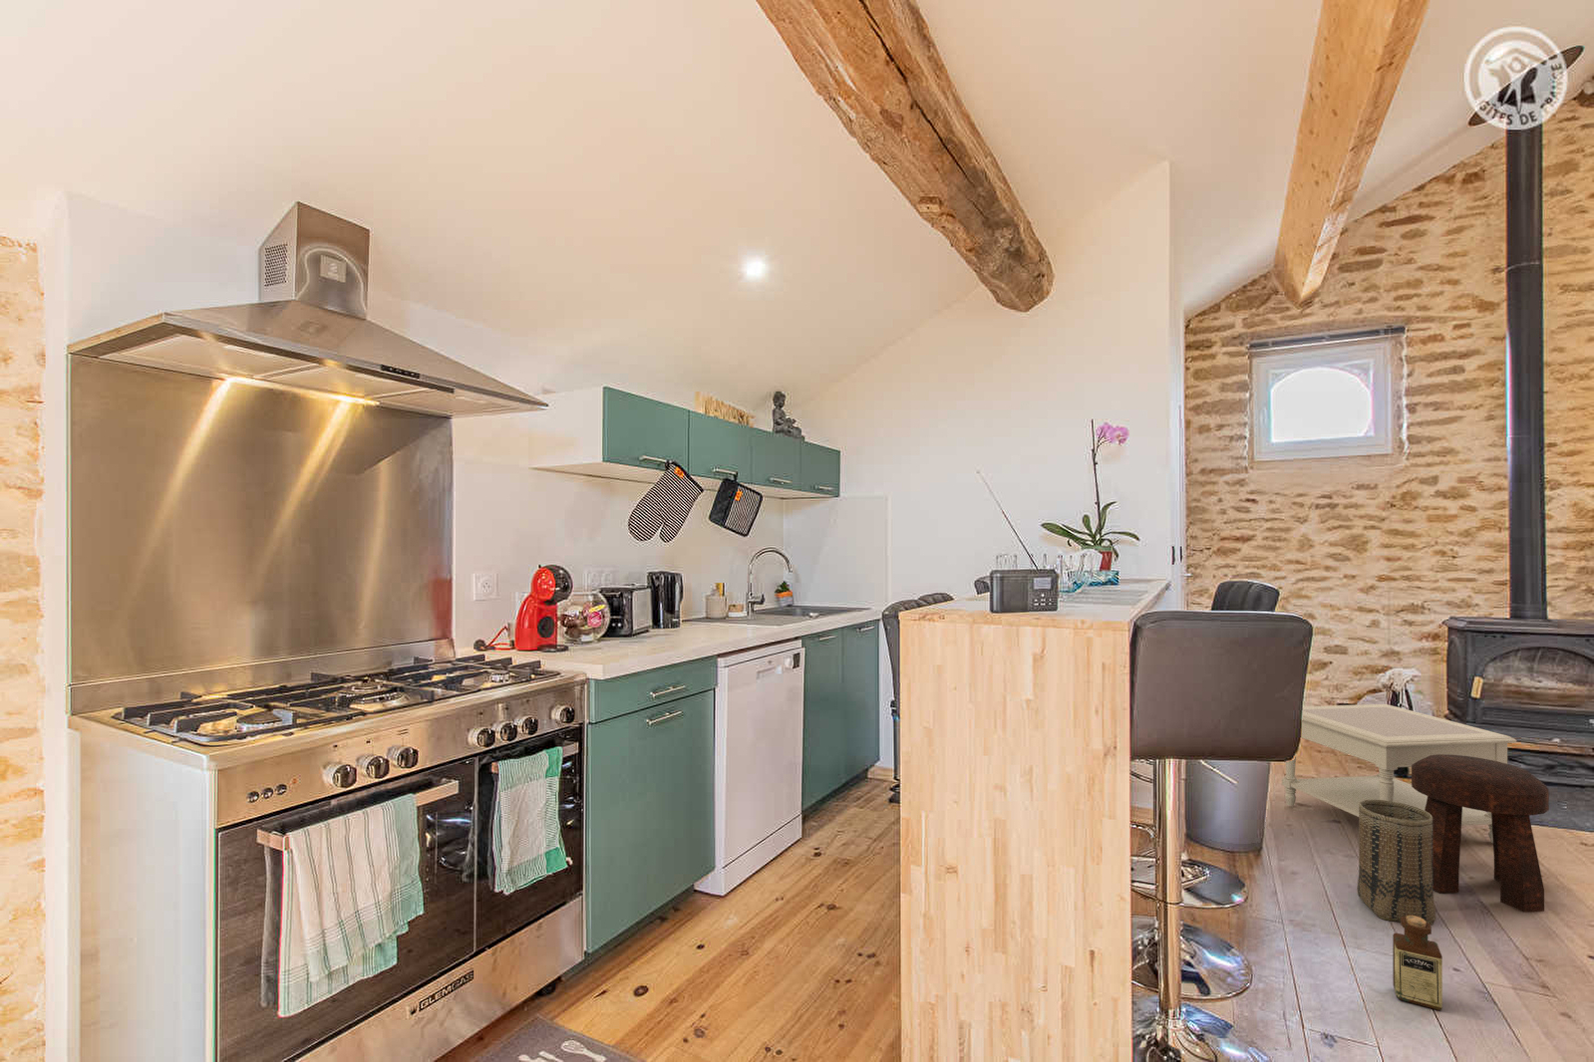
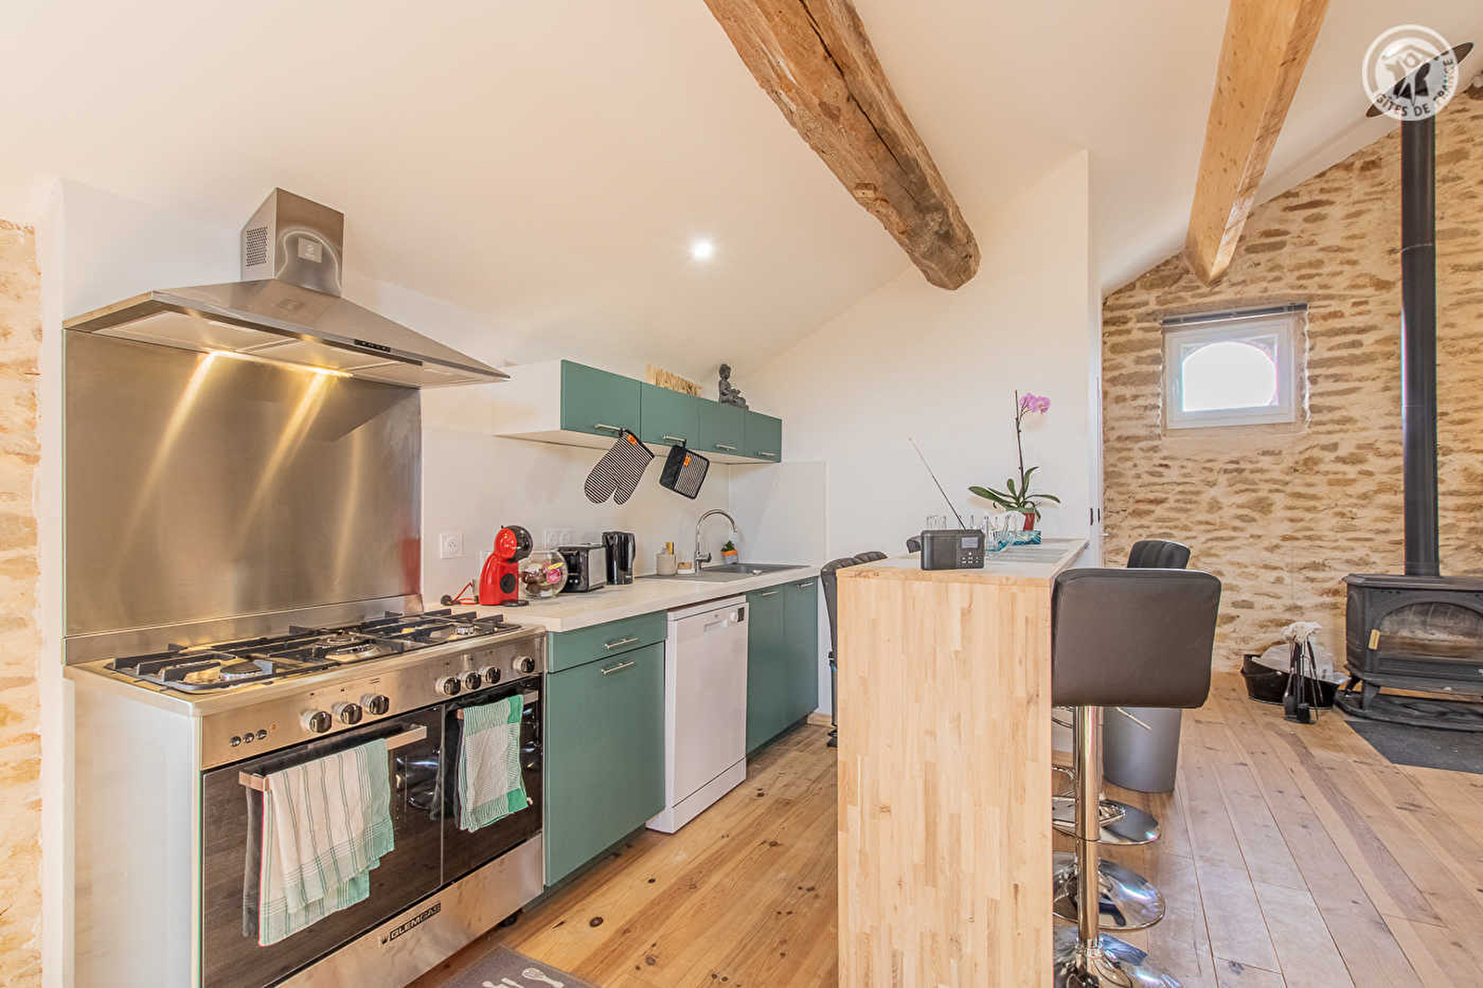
- basket (1395, 859)
- bottle (1416, 959)
- stool (1480, 810)
- side table (1385, 772)
